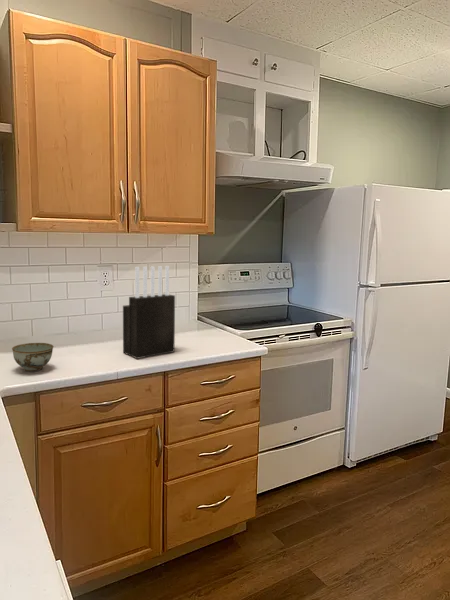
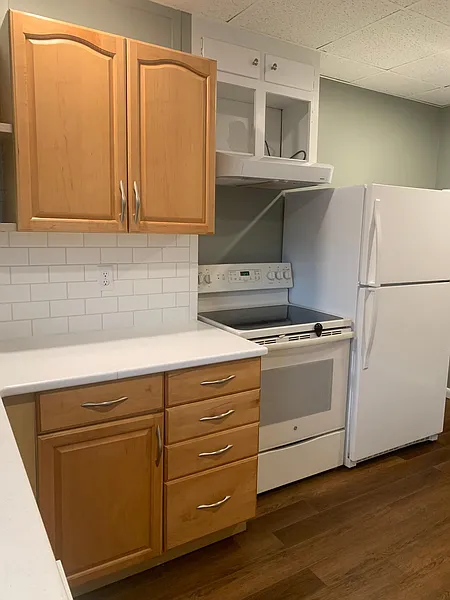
- knife block (147, 309)
- bowl (33, 357)
